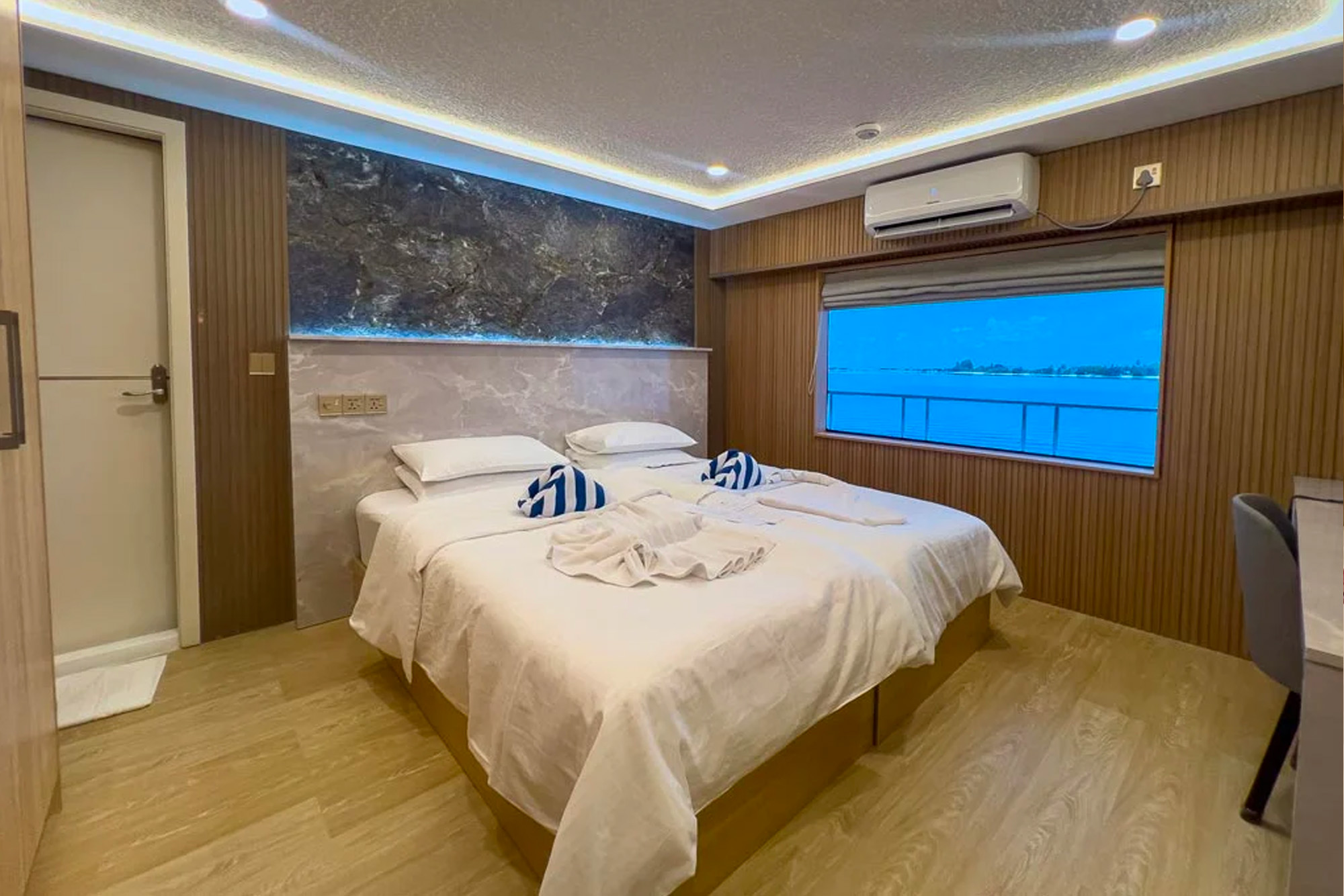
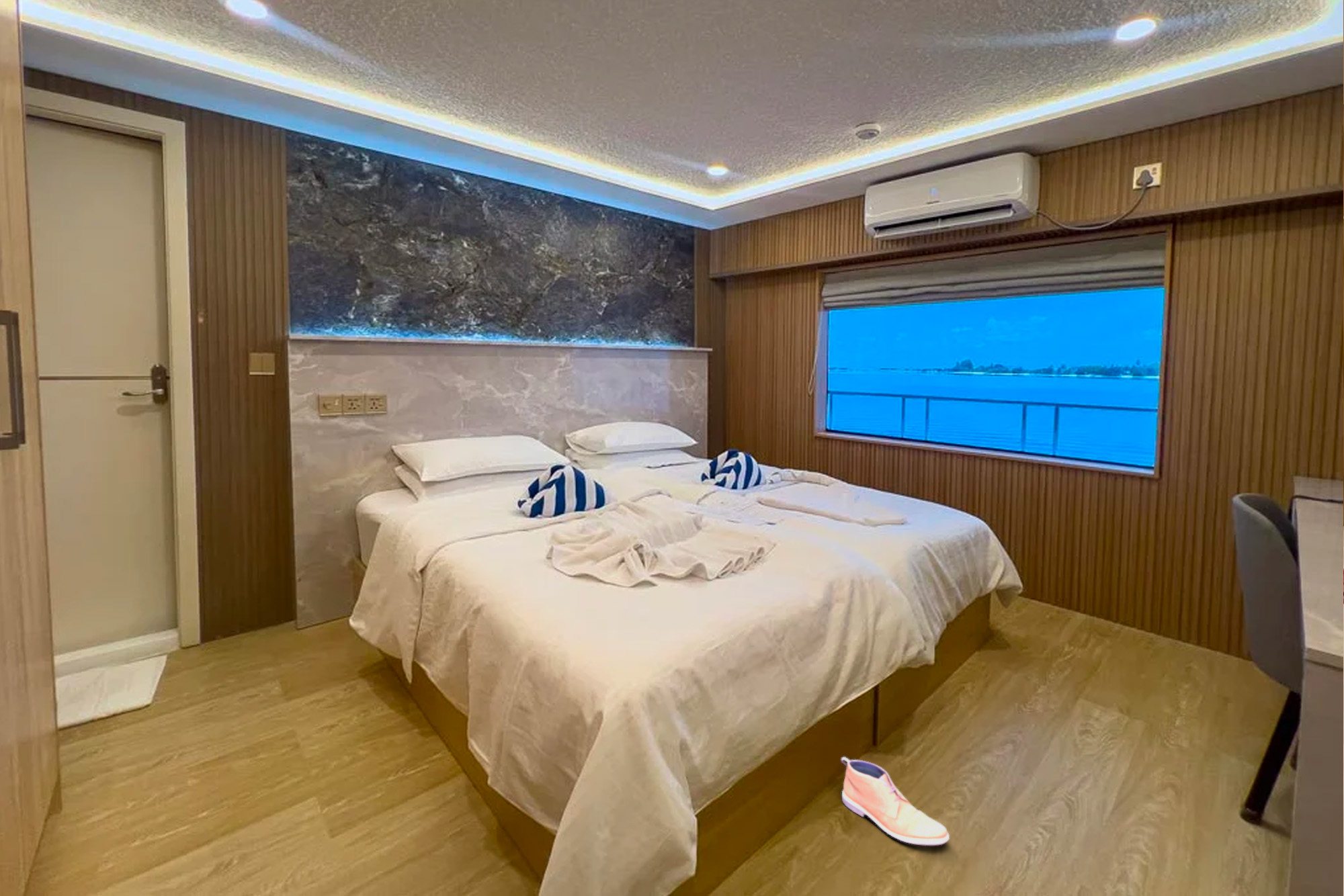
+ shoe (890, 801)
